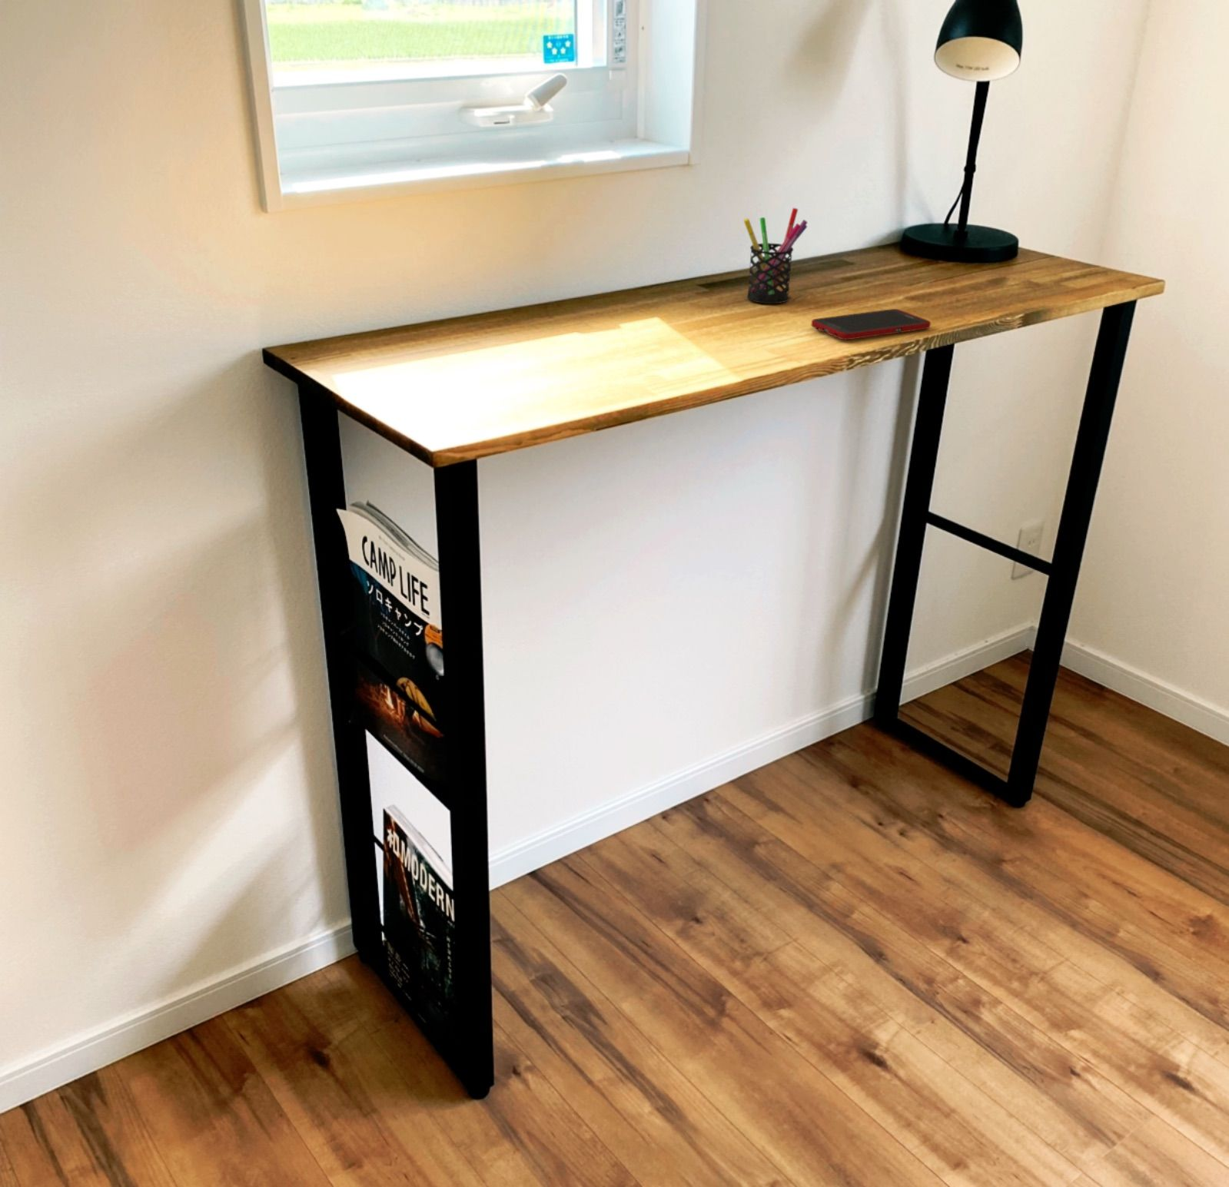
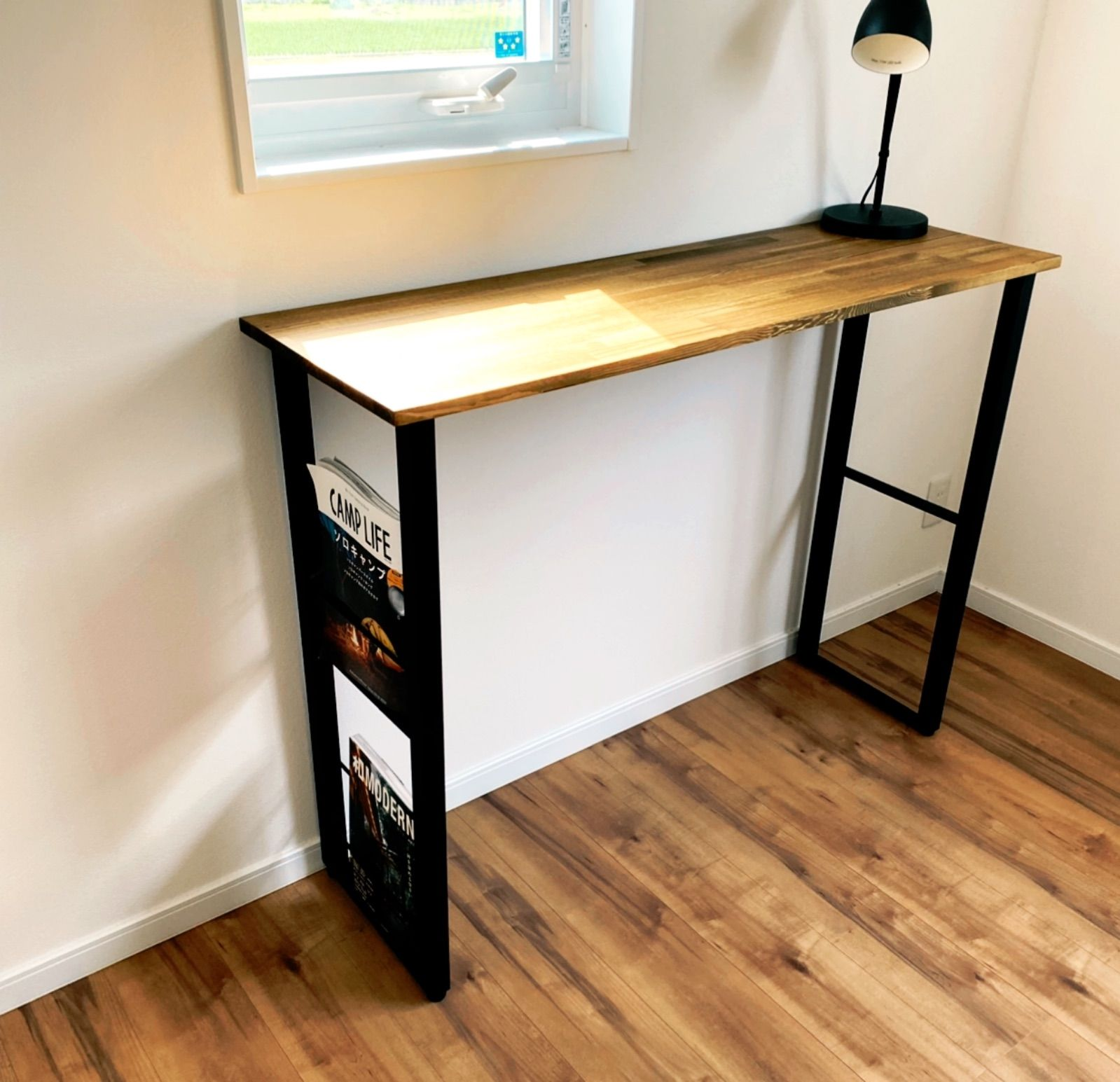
- pen holder (771, 252)
- cell phone (871, 325)
